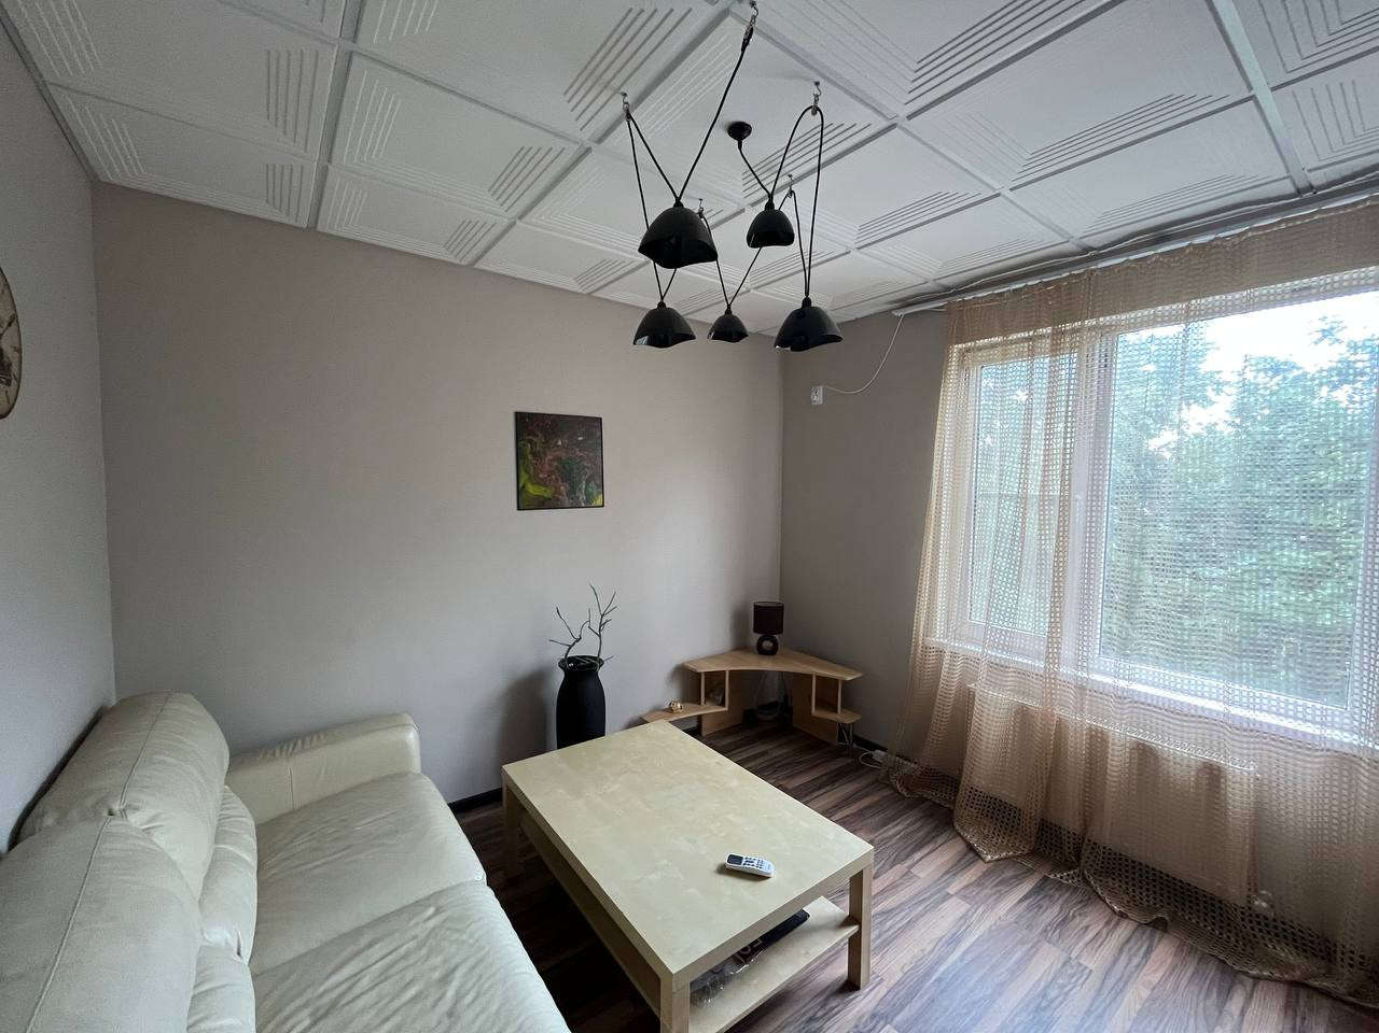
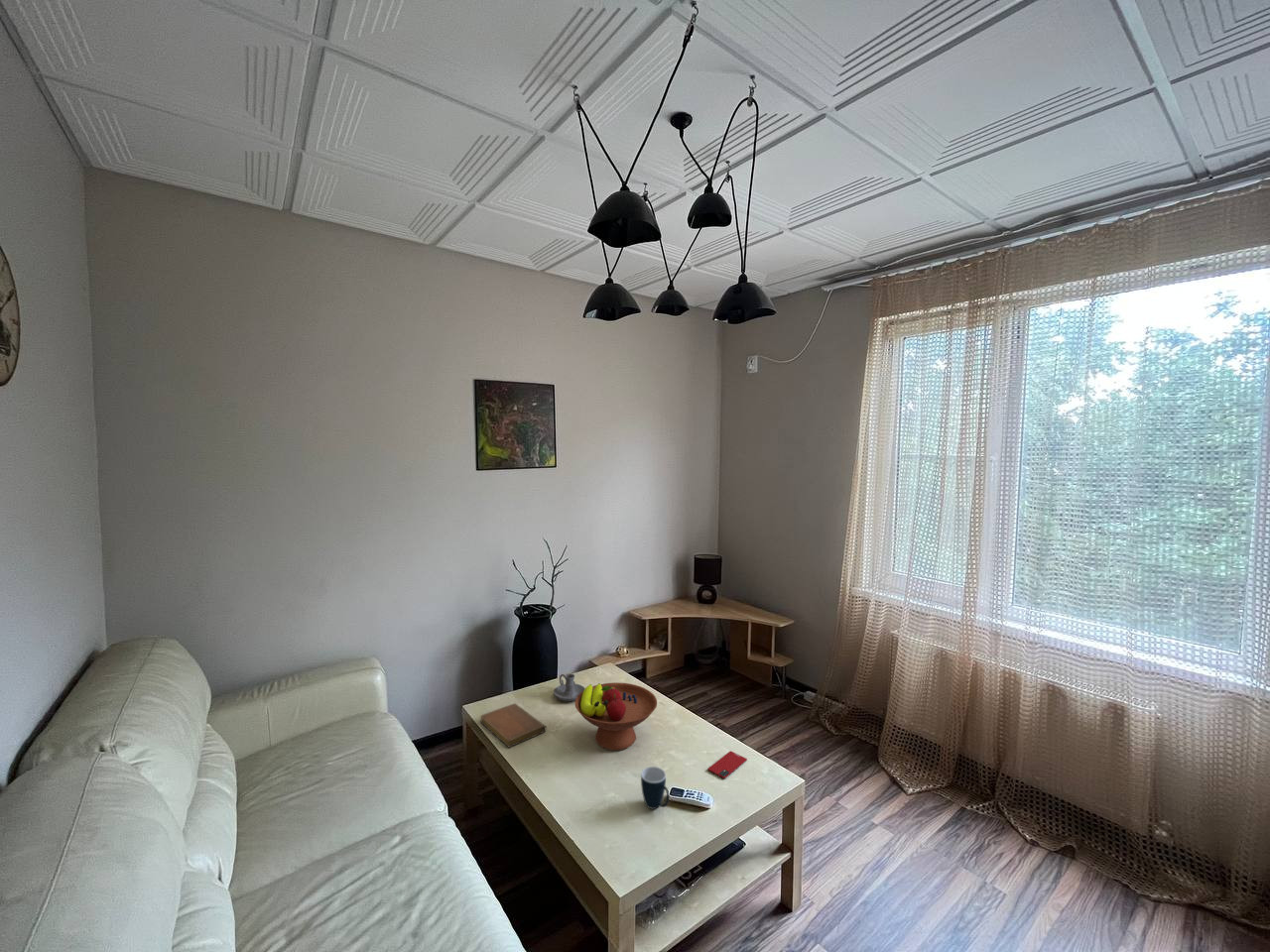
+ notebook (512, 723)
+ mug (656, 791)
+ smartphone (727, 764)
+ candle holder (568, 684)
+ fruit bowl (615, 712)
